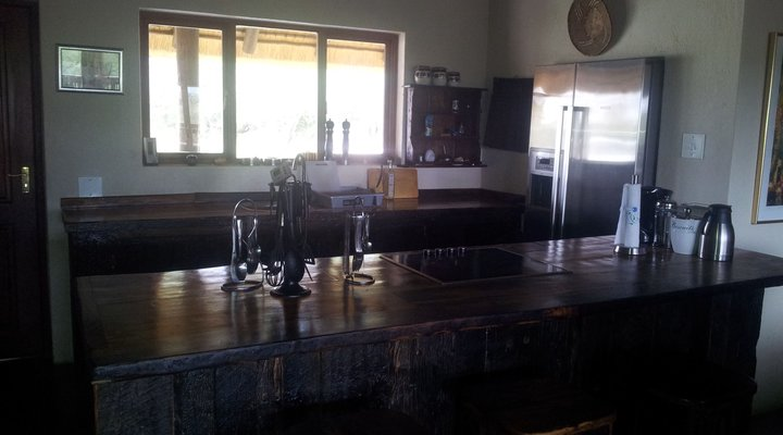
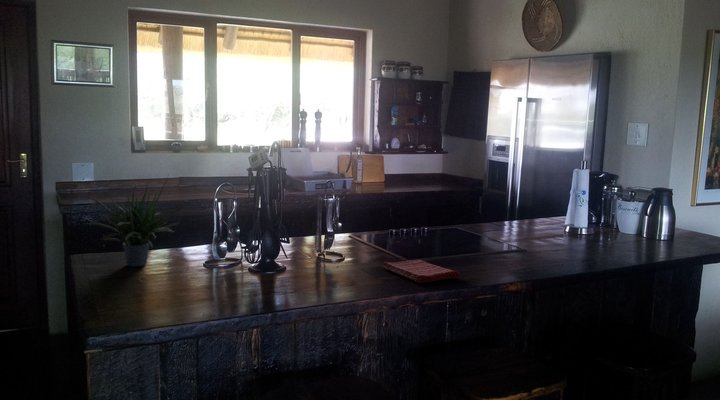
+ potted plant (136, 219)
+ dish towel (420, 269)
